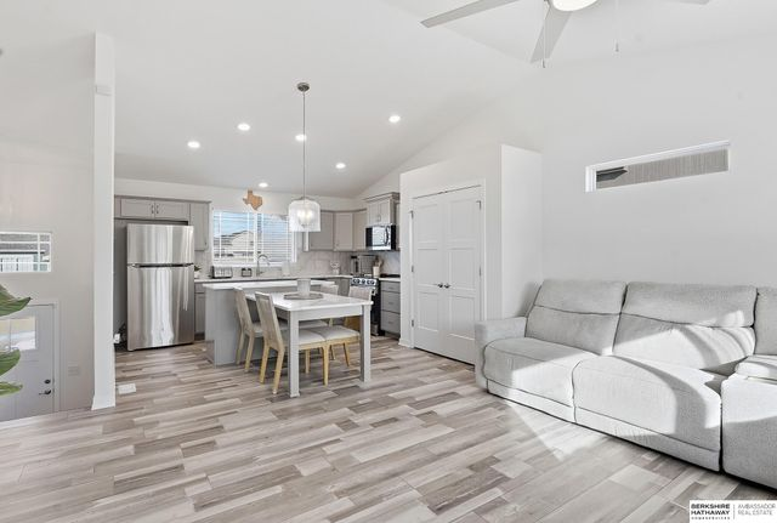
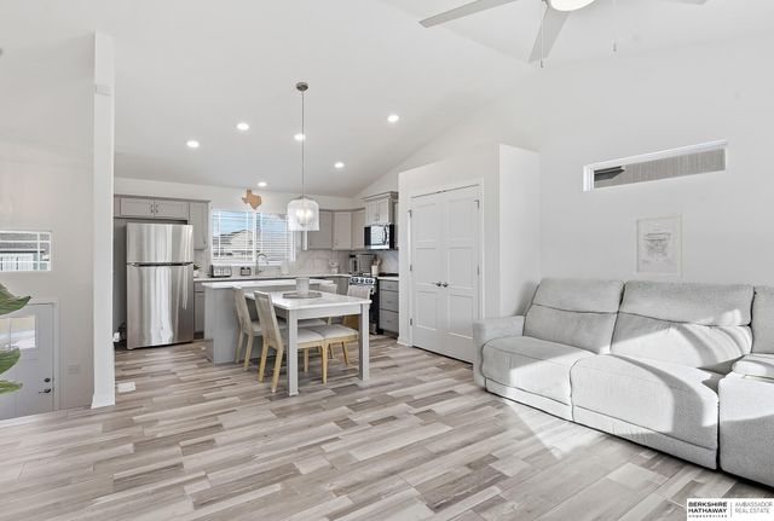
+ wall art (655, 245)
